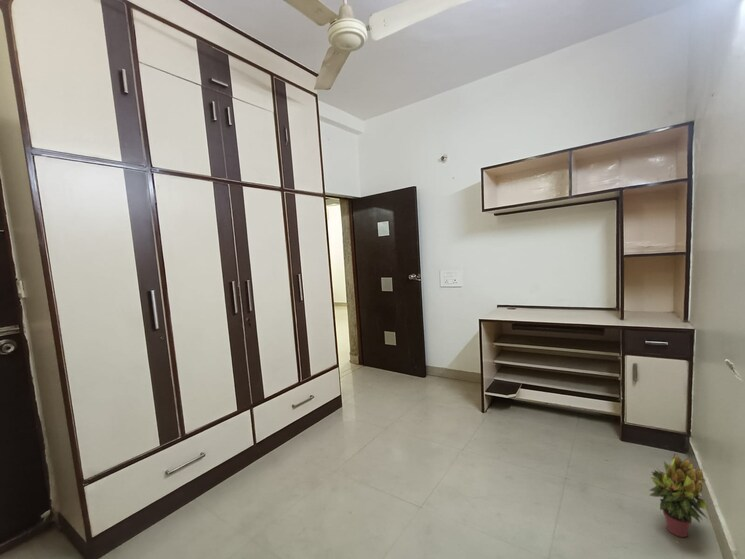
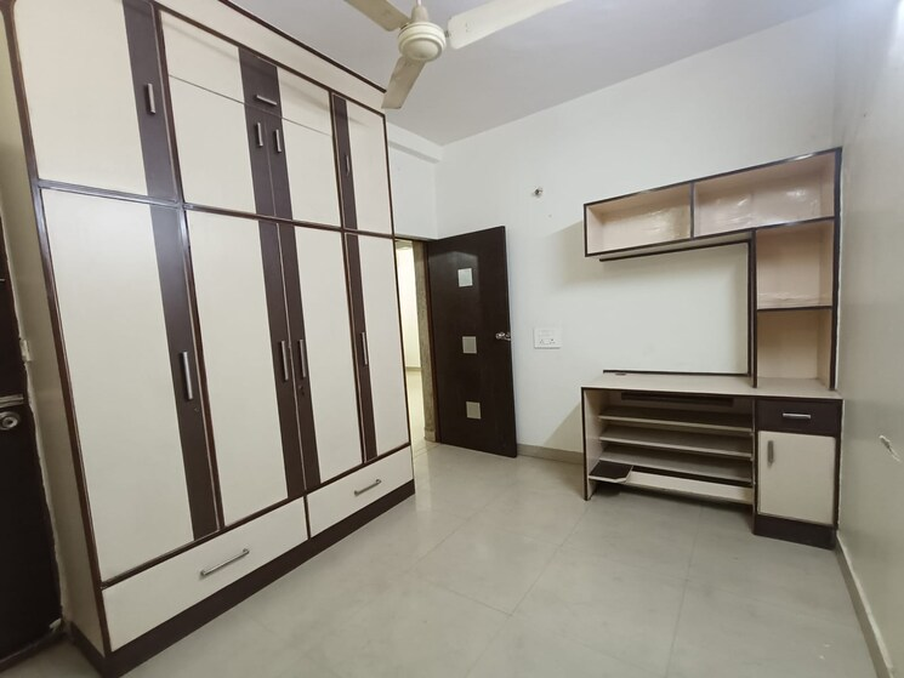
- potted plant (677, 496)
